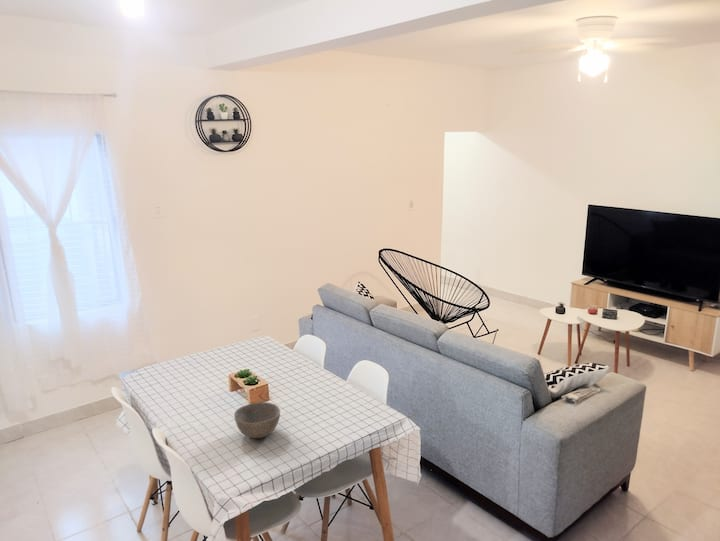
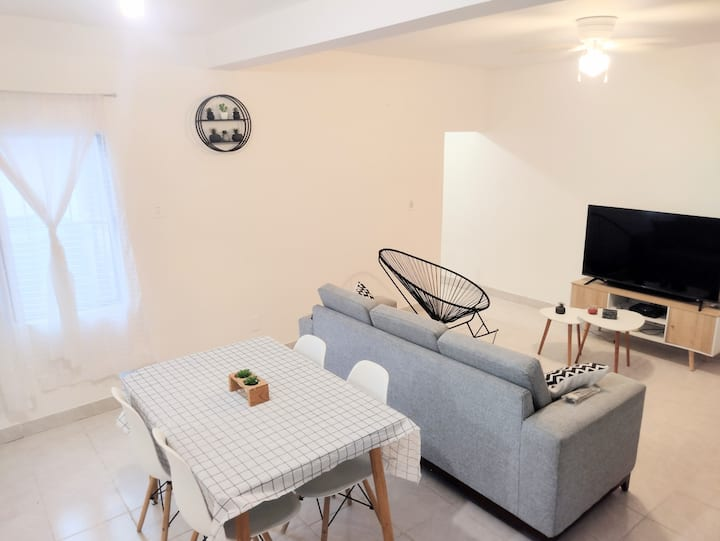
- bowl (257, 423)
